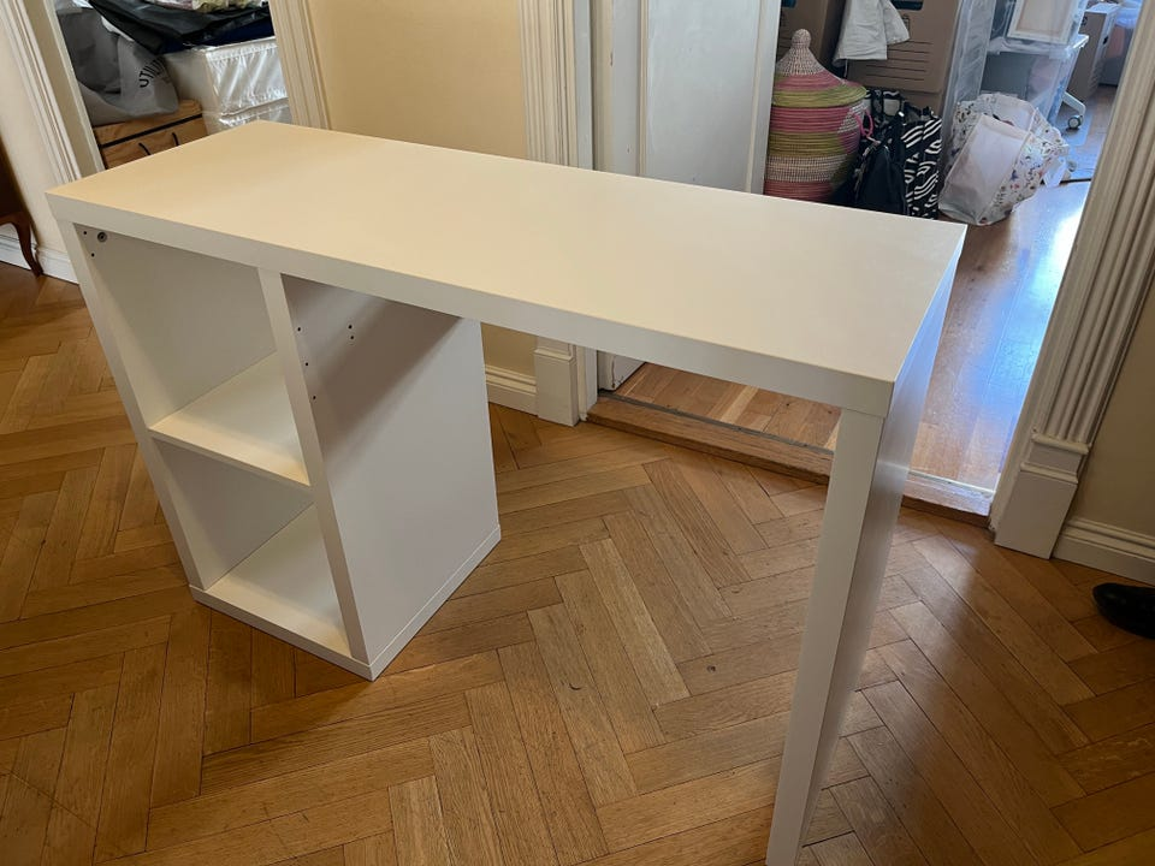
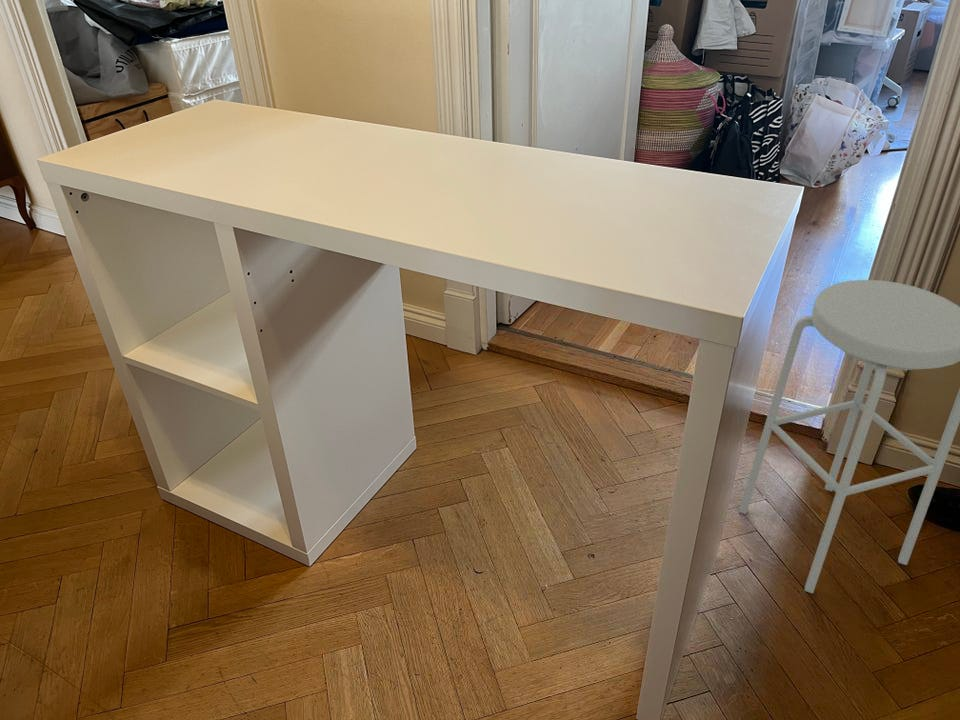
+ stool (850, 435)
